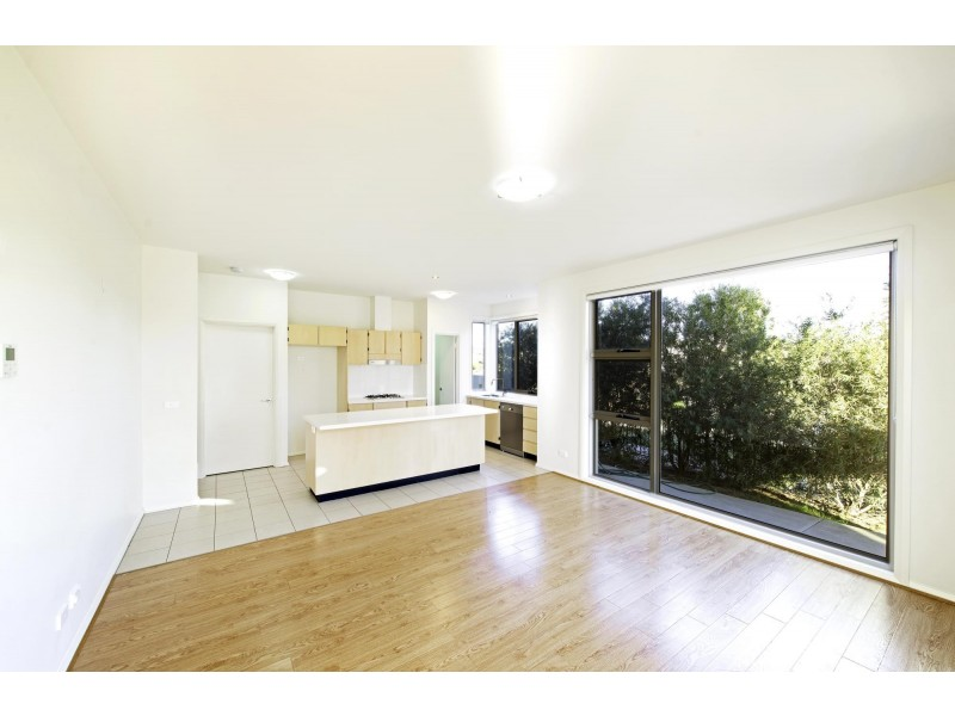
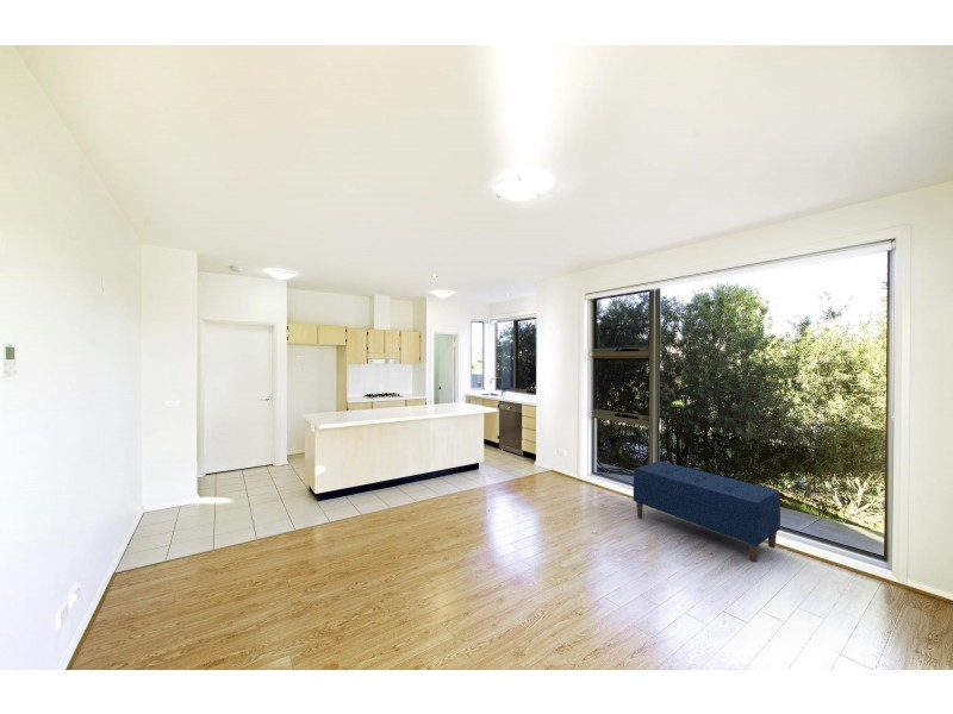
+ bench (699, 505)
